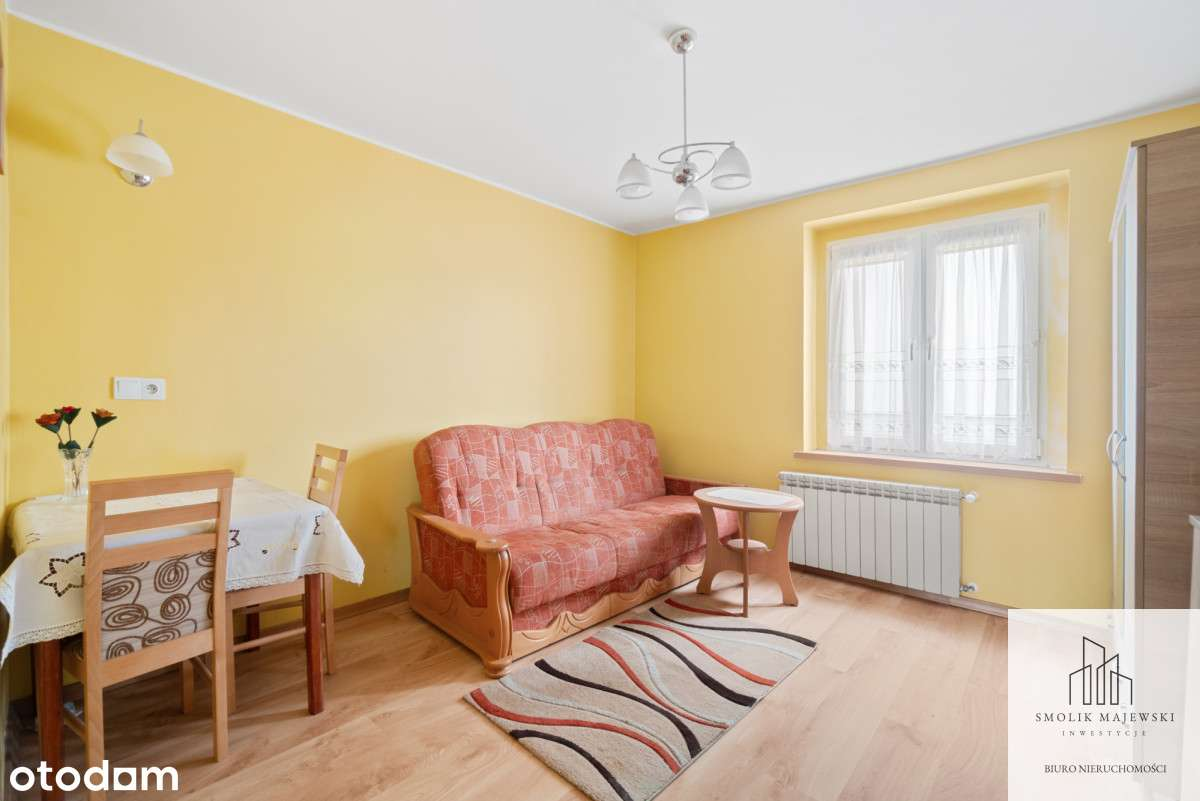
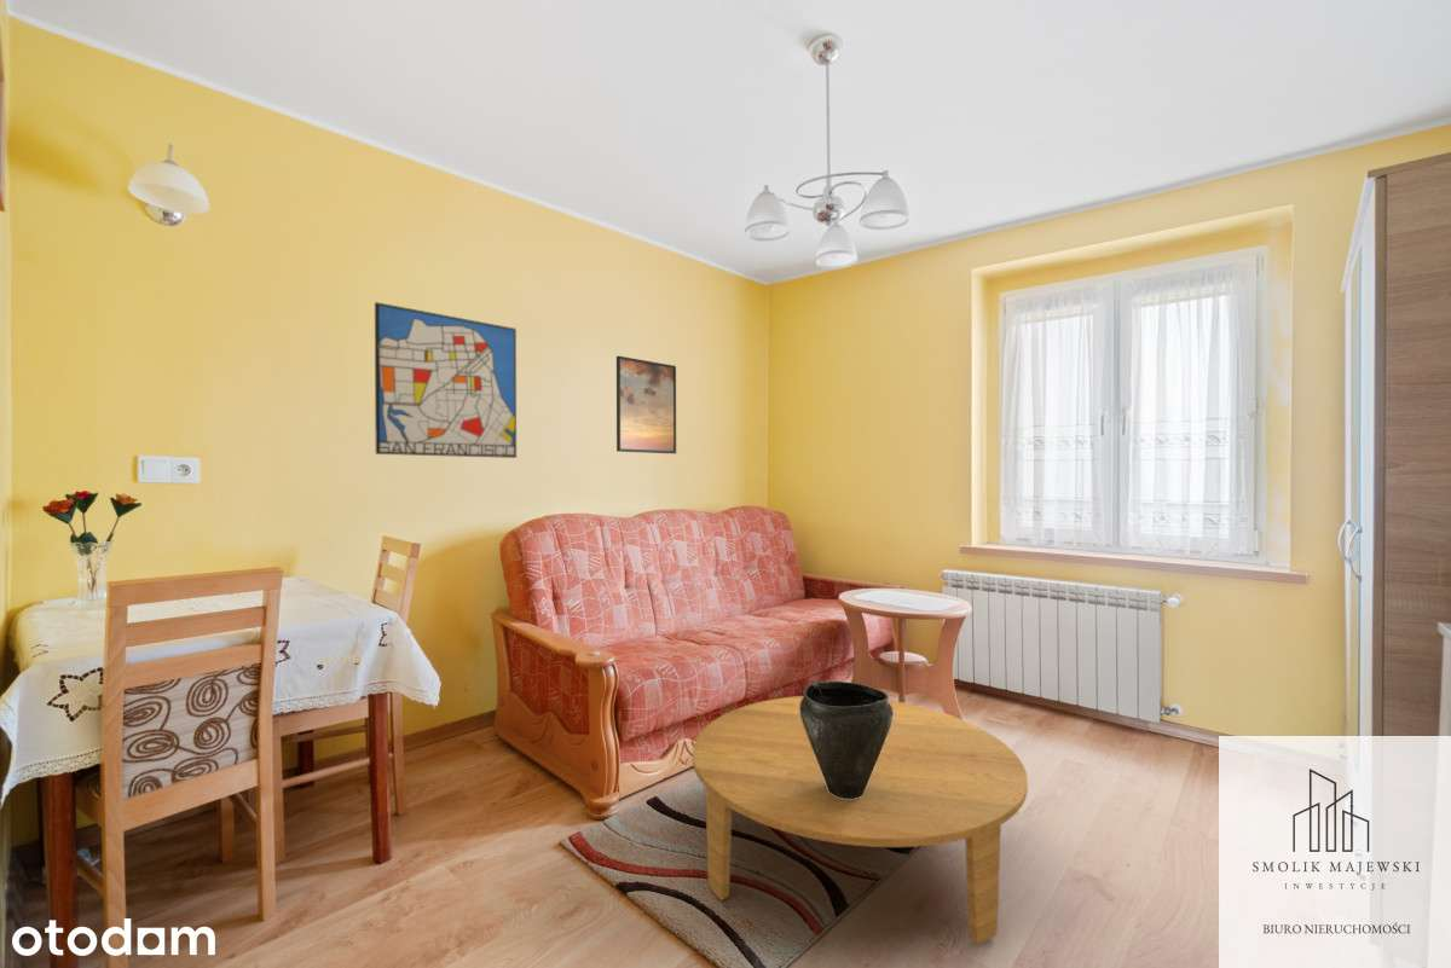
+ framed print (647, 406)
+ coffee table (851, 799)
+ wall art (451, 386)
+ vase (845, 738)
